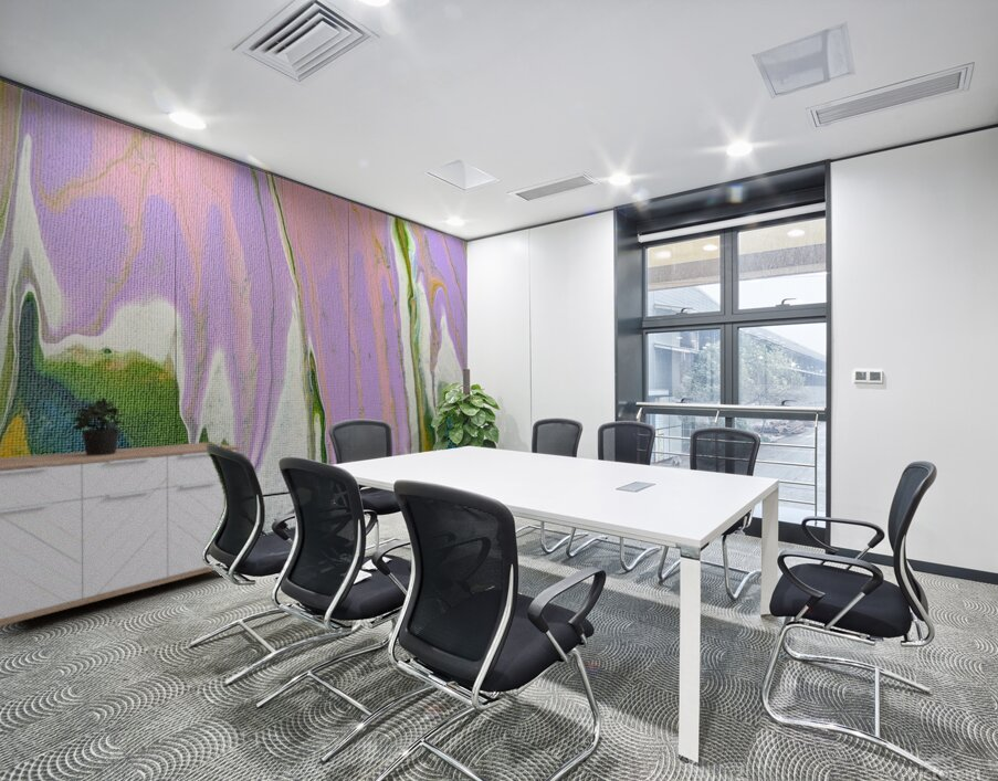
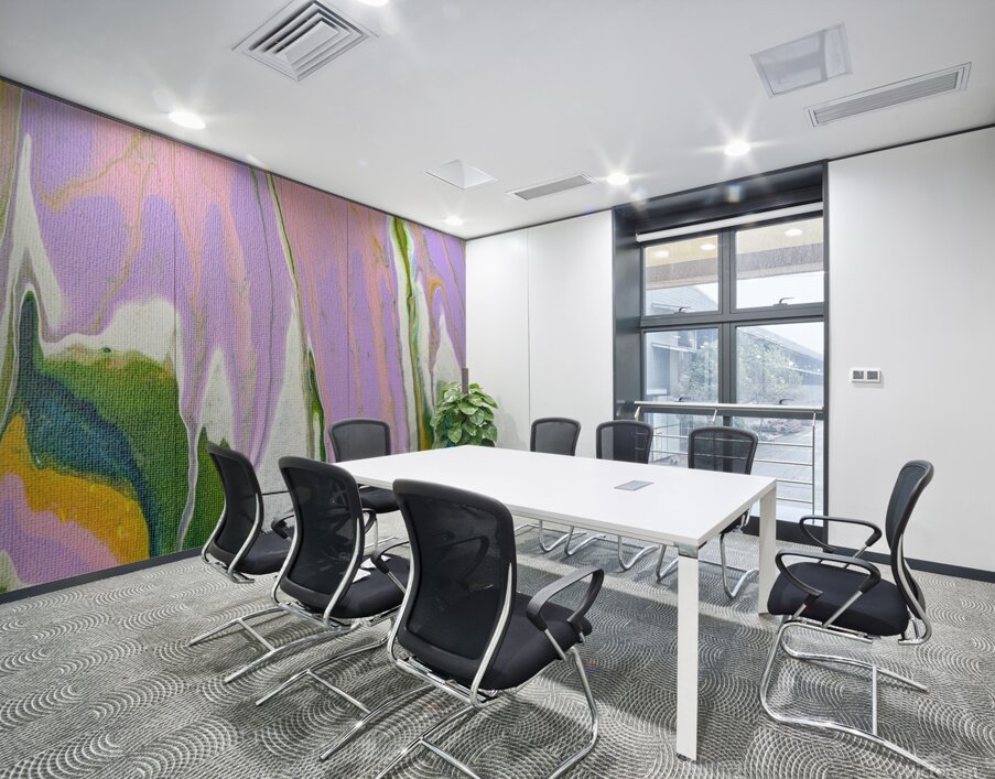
- sideboard (113, 525)
- potted plant (101, 425)
